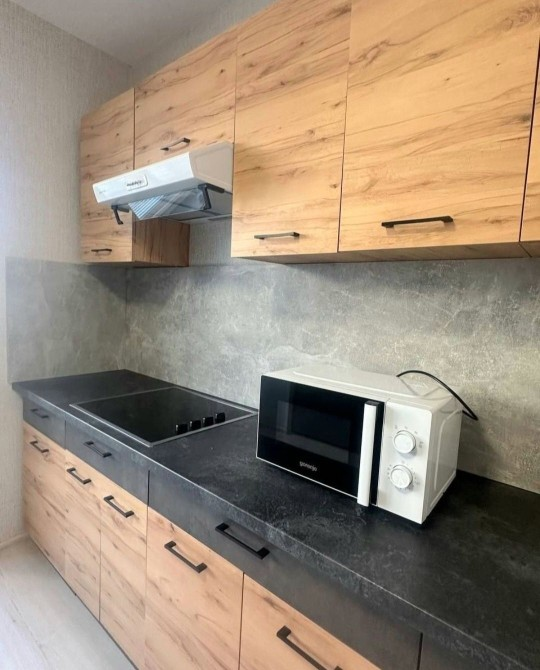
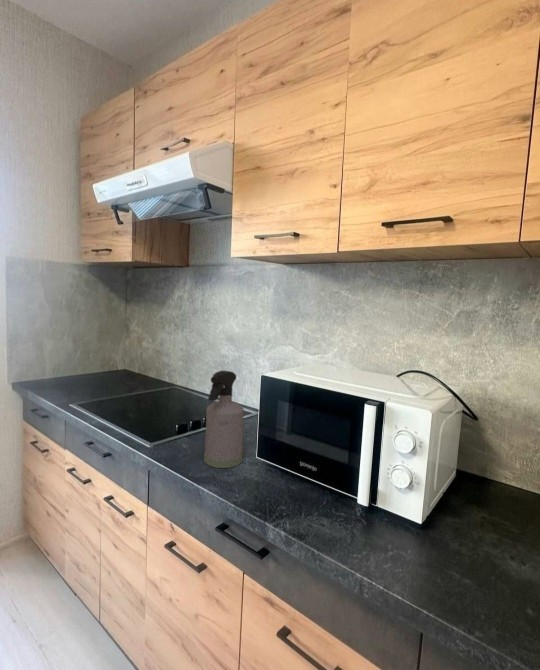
+ spray bottle (223, 416)
